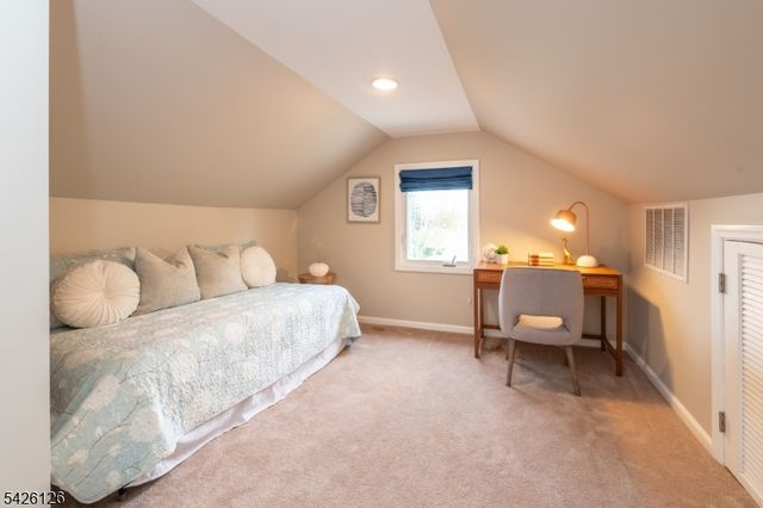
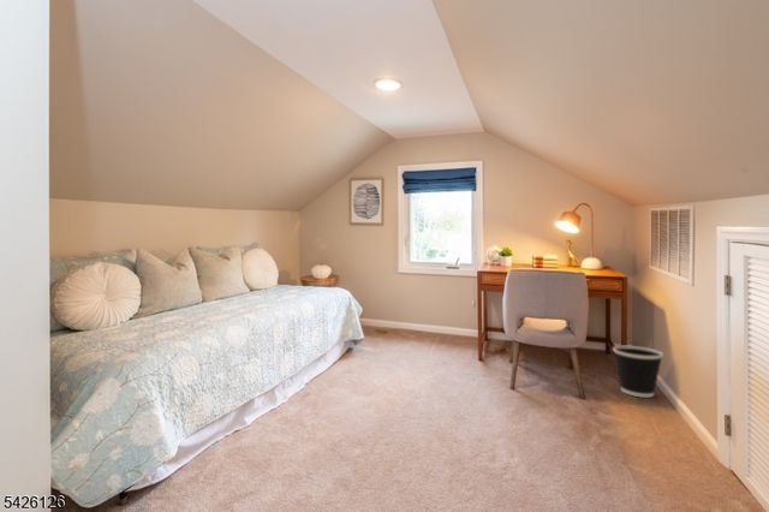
+ wastebasket (637, 370)
